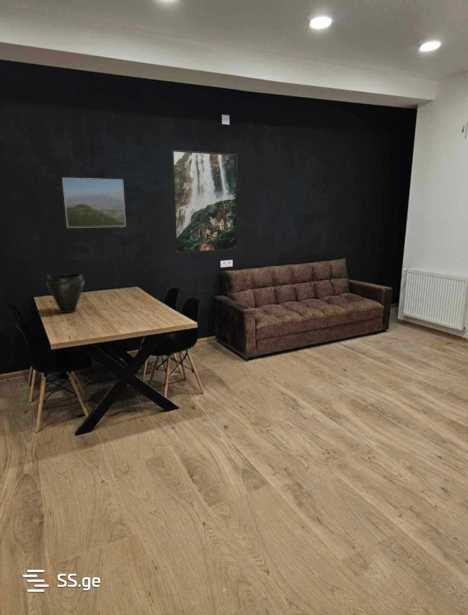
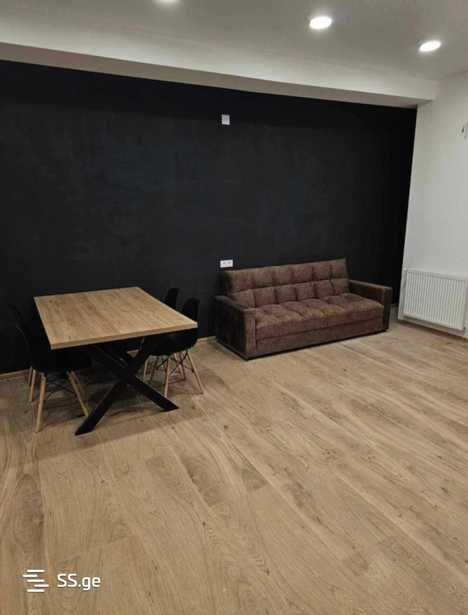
- vase (66, 293)
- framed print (95, 203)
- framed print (206, 203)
